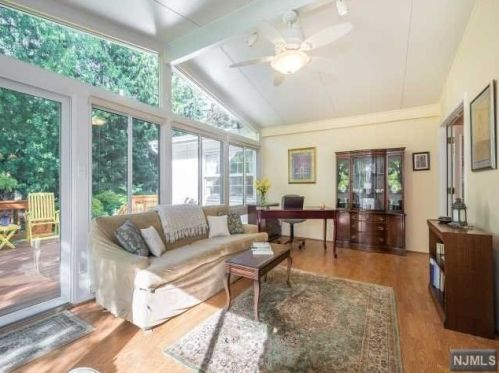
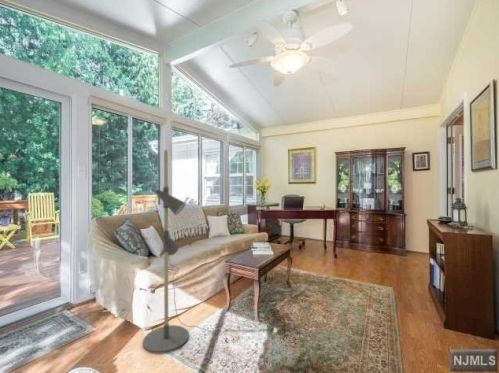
+ floor lamp (177, 244)
